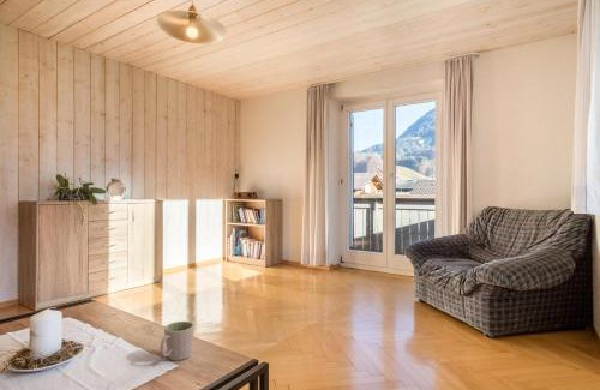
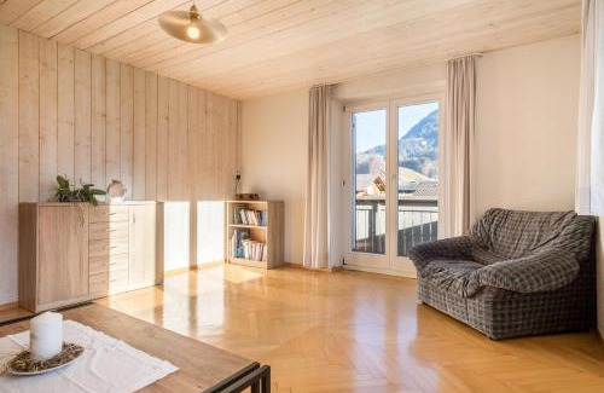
- mug (175, 342)
